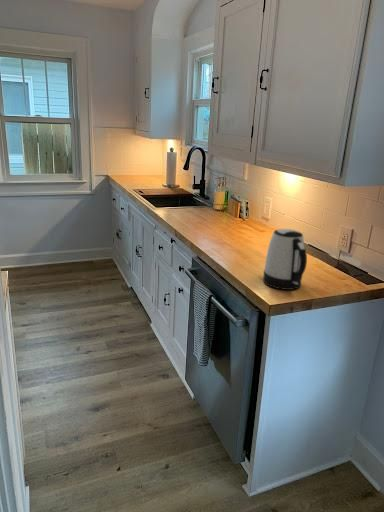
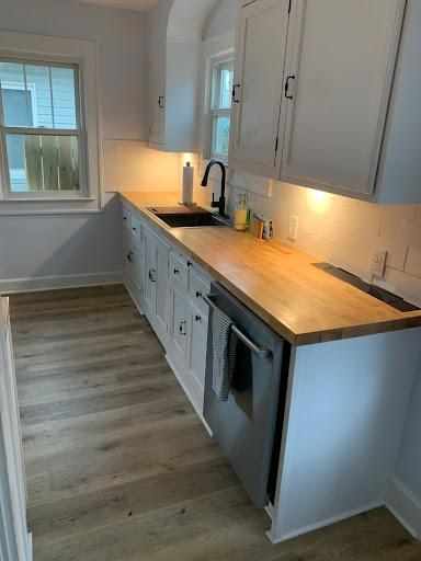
- kettle (288, 258)
